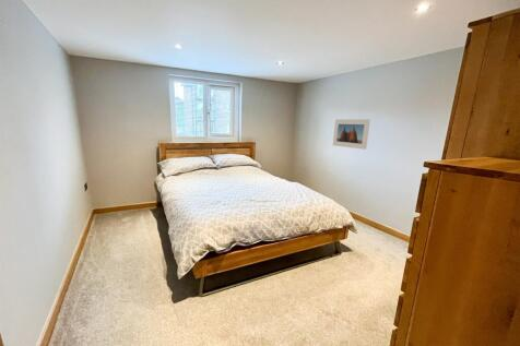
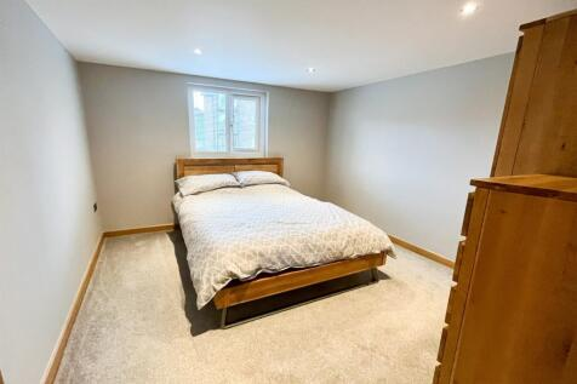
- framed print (350, 133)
